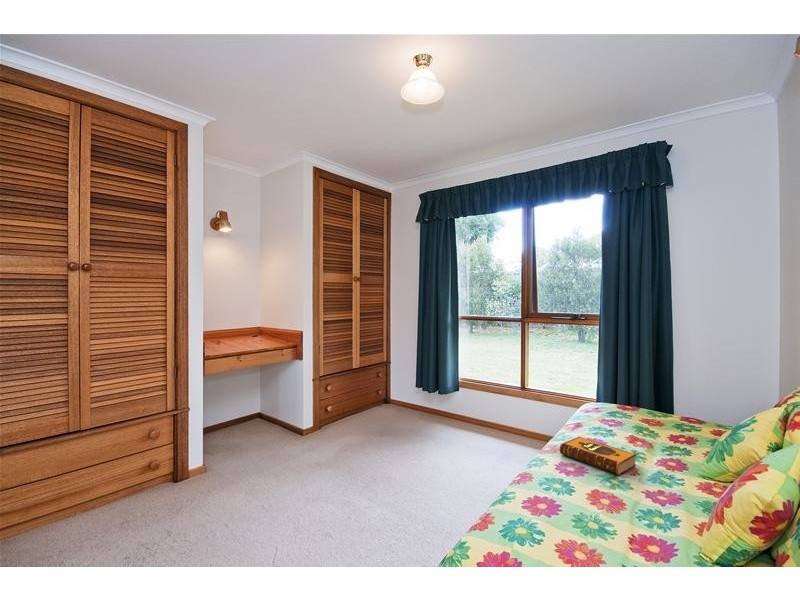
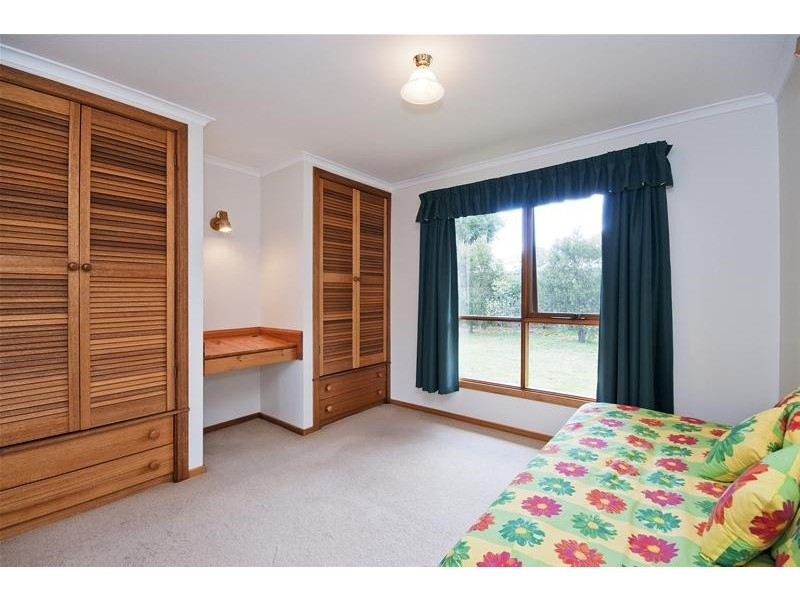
- hardback book (596, 454)
